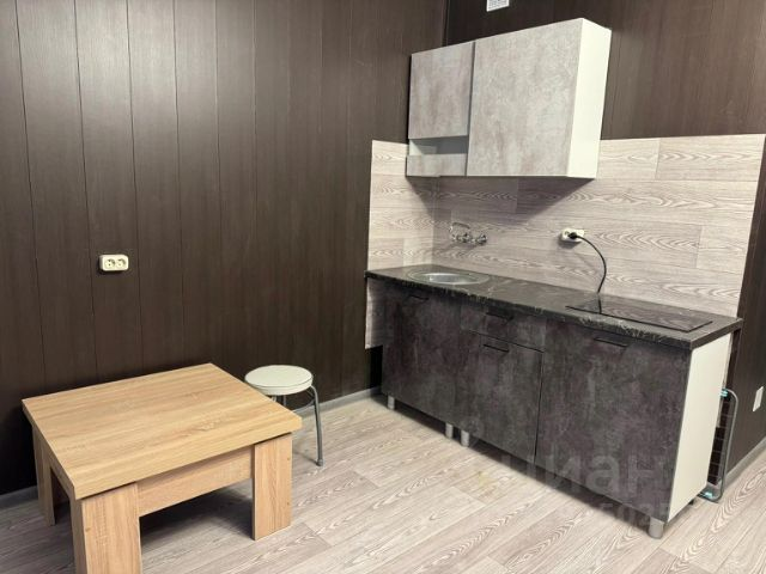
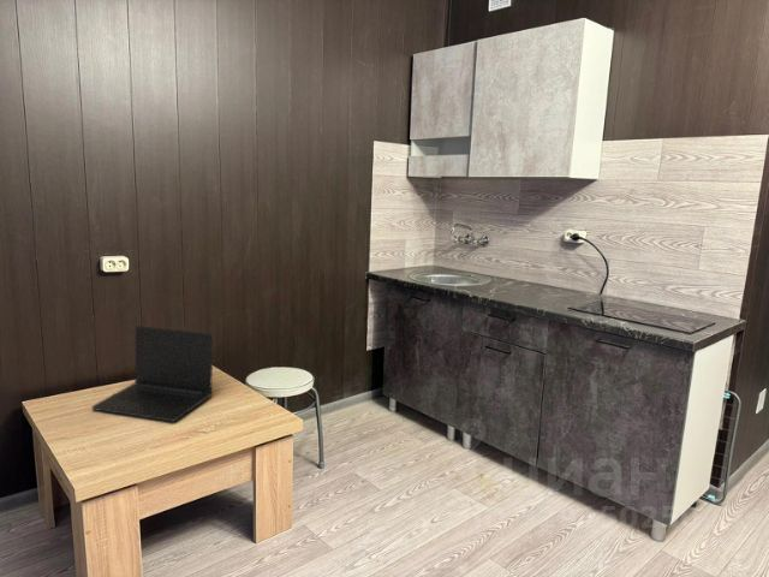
+ laptop (154, 370)
